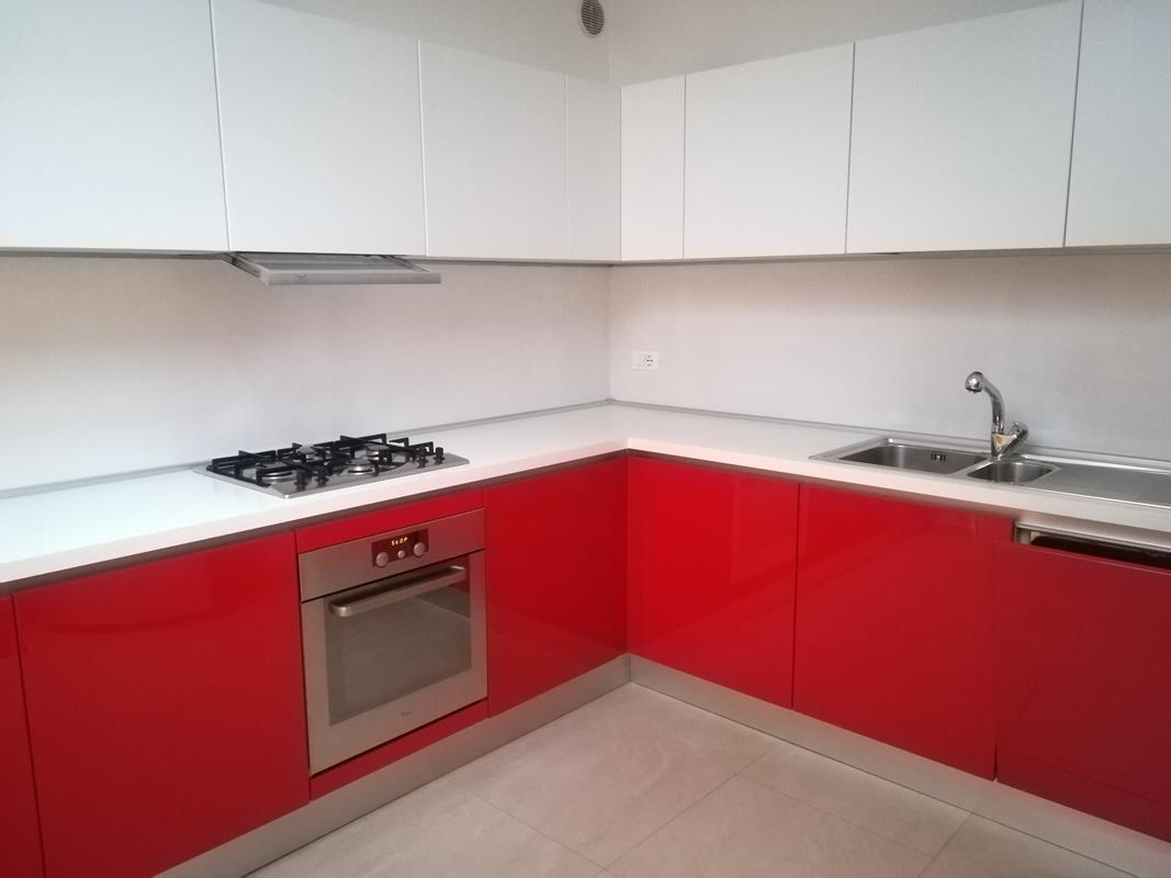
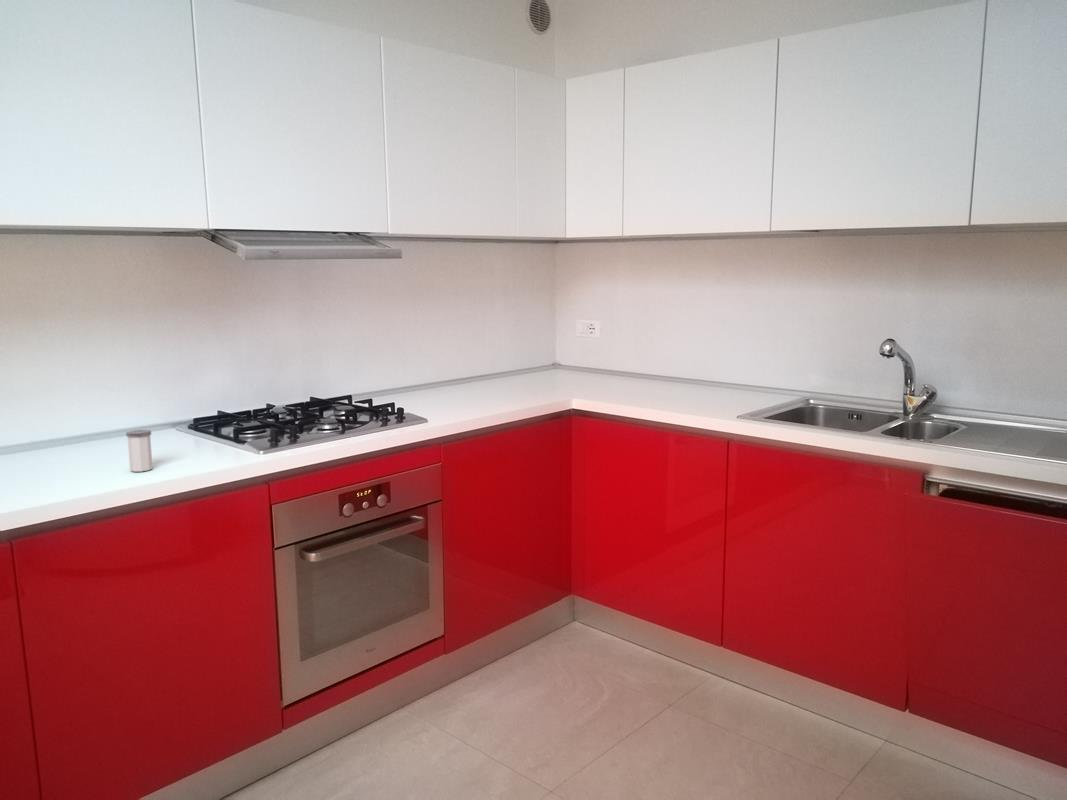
+ salt shaker (140, 450)
